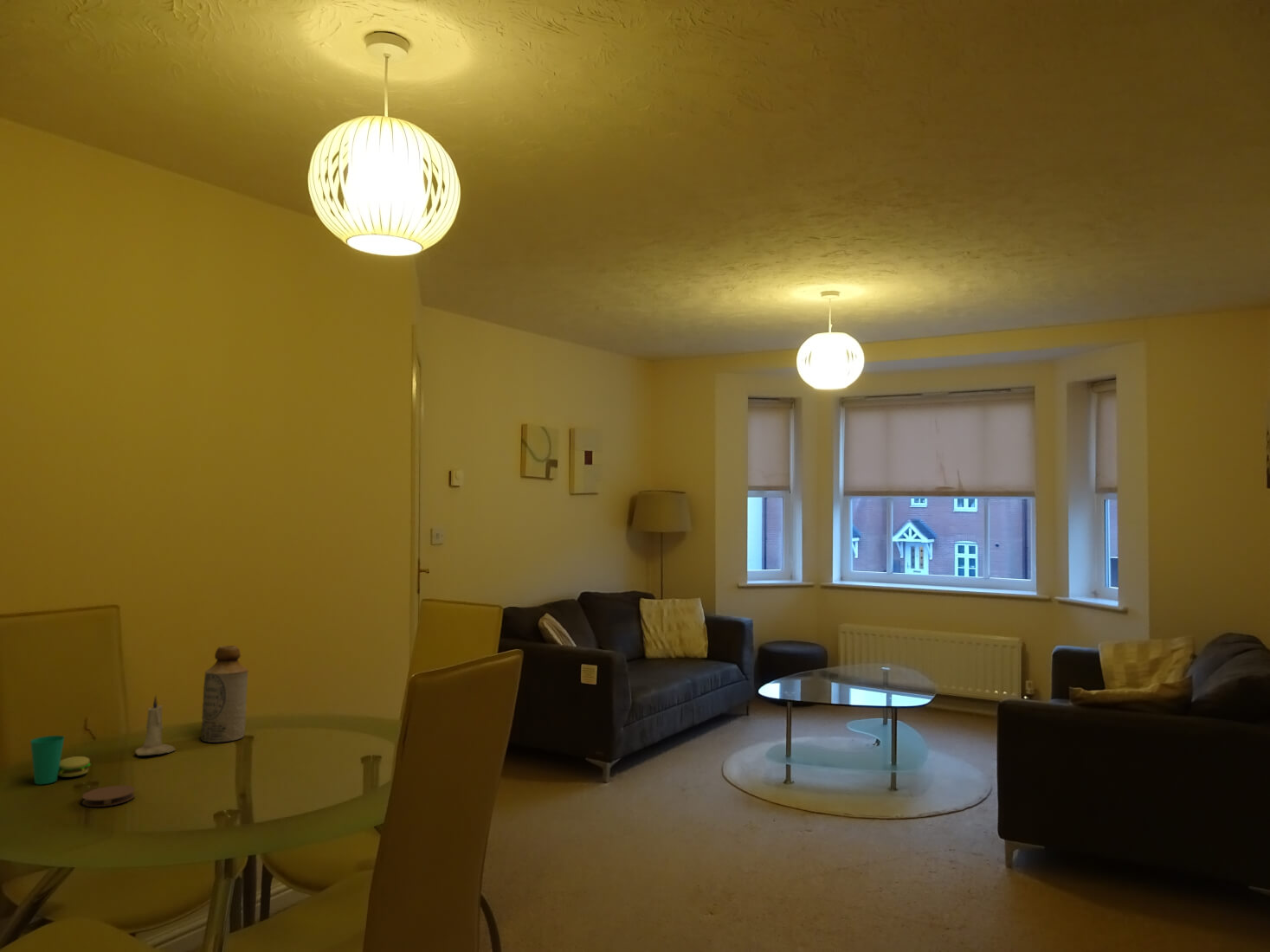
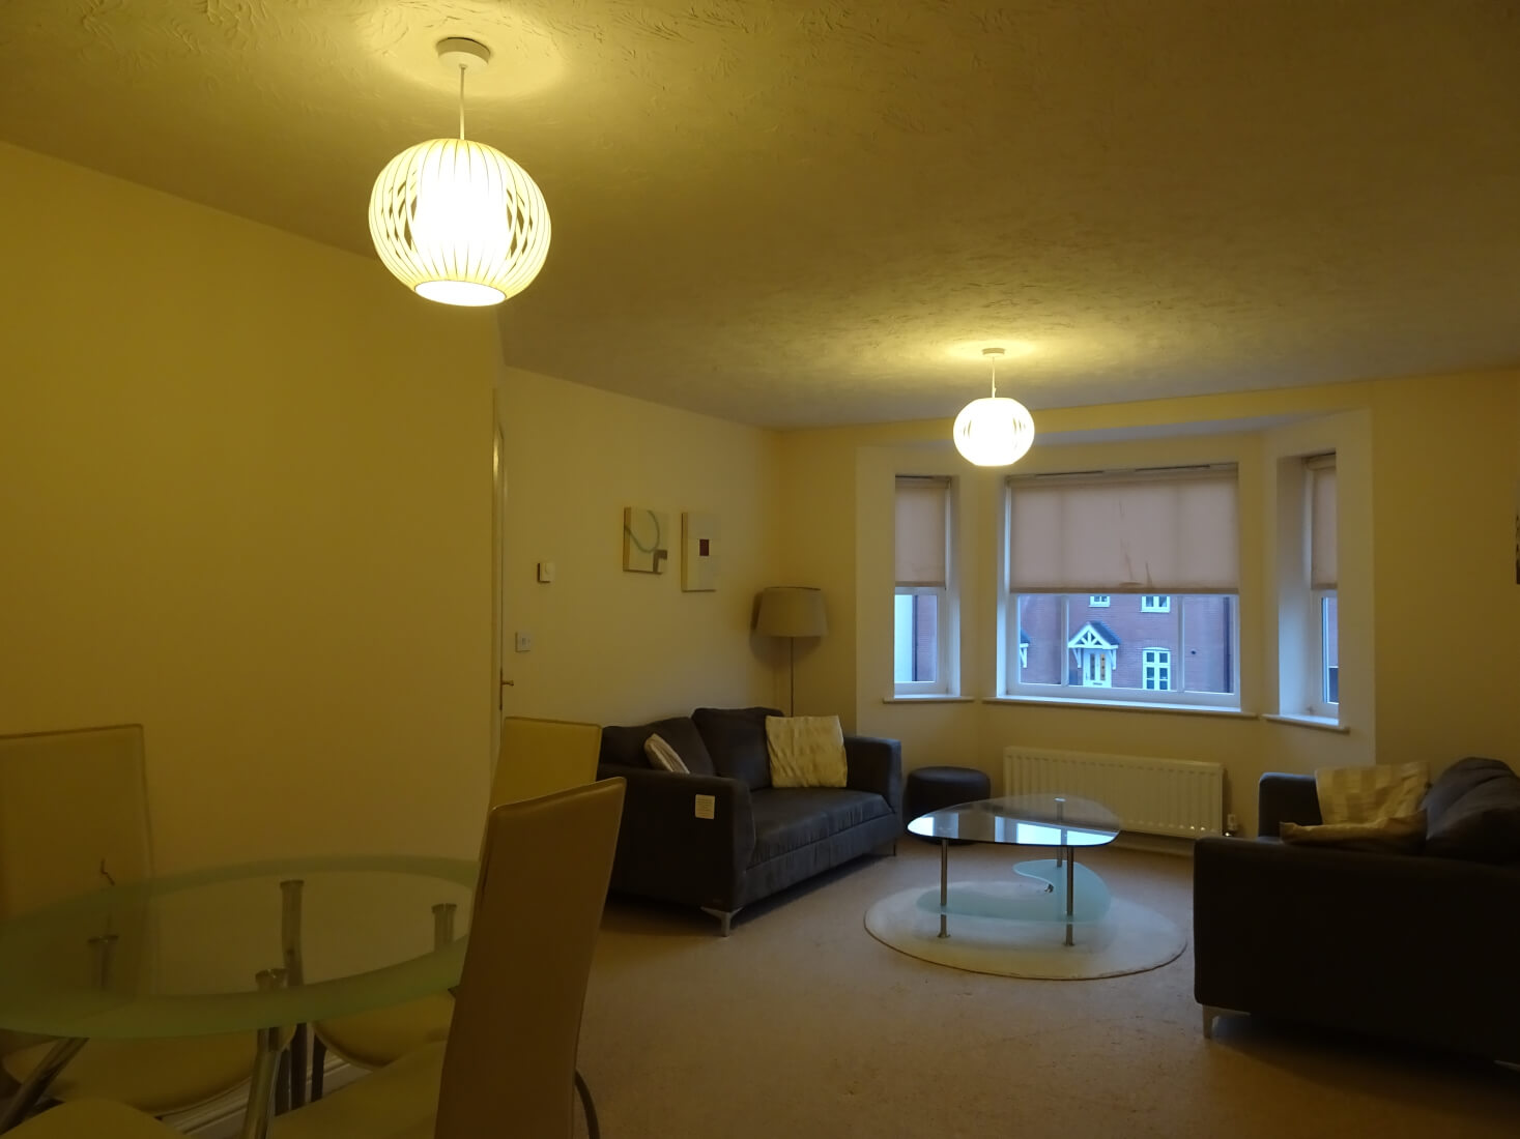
- candle (156, 724)
- cup (61, 756)
- coaster (108, 795)
- bottle (225, 691)
